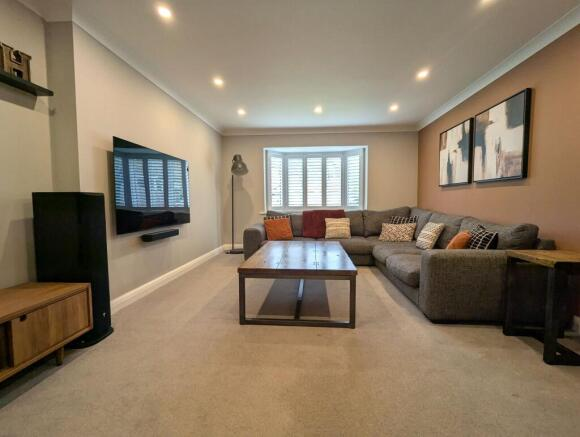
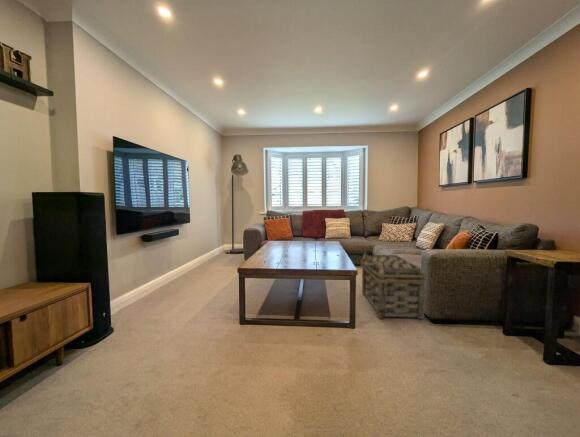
+ basket (388, 280)
